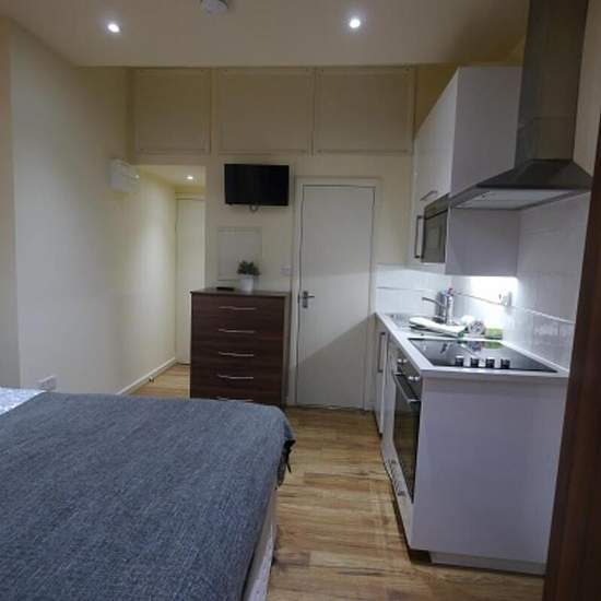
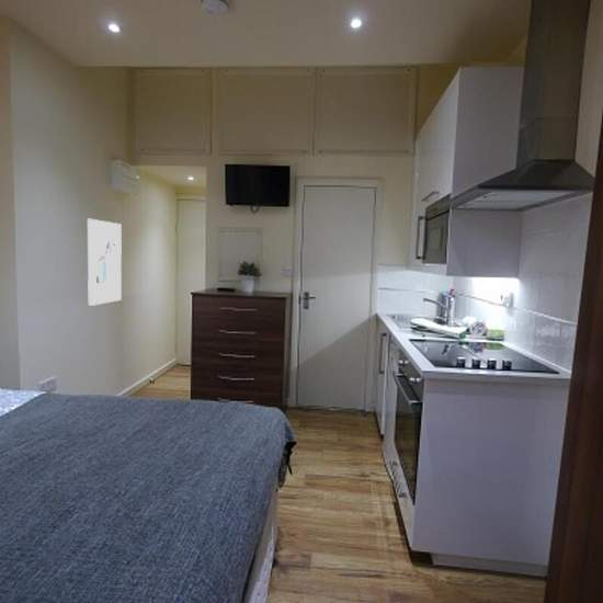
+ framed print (105, 262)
